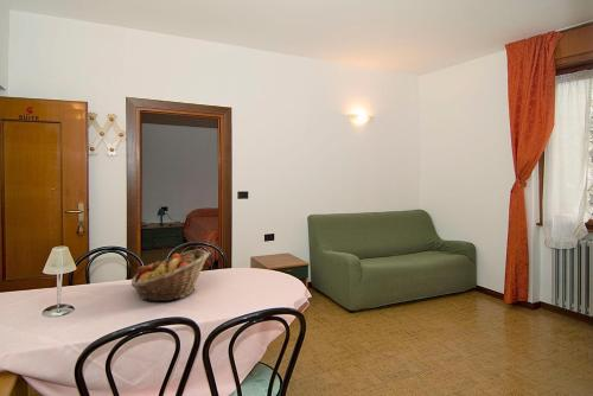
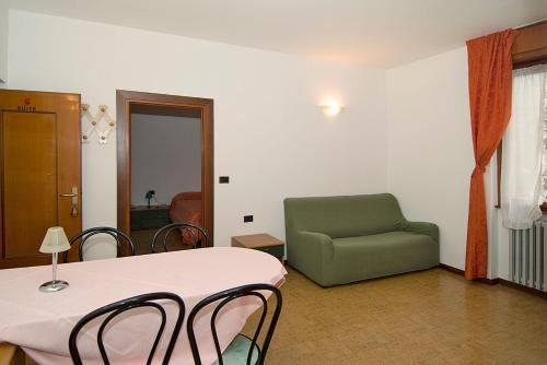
- fruit basket (171, 273)
